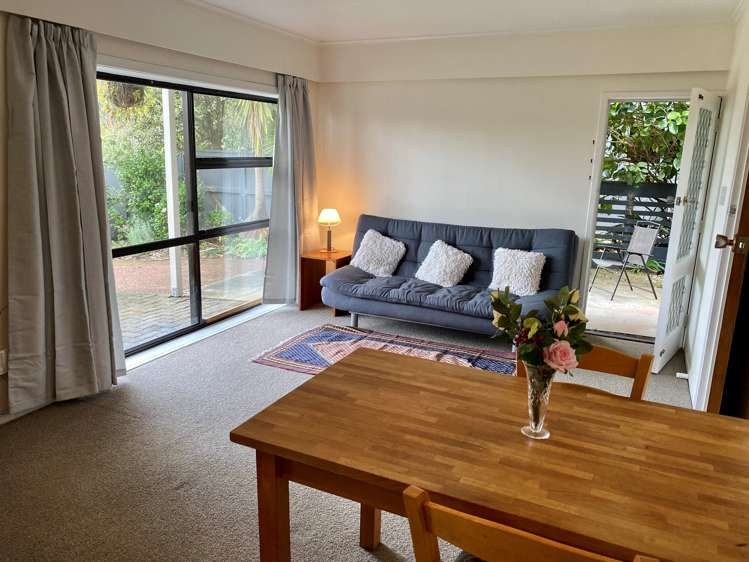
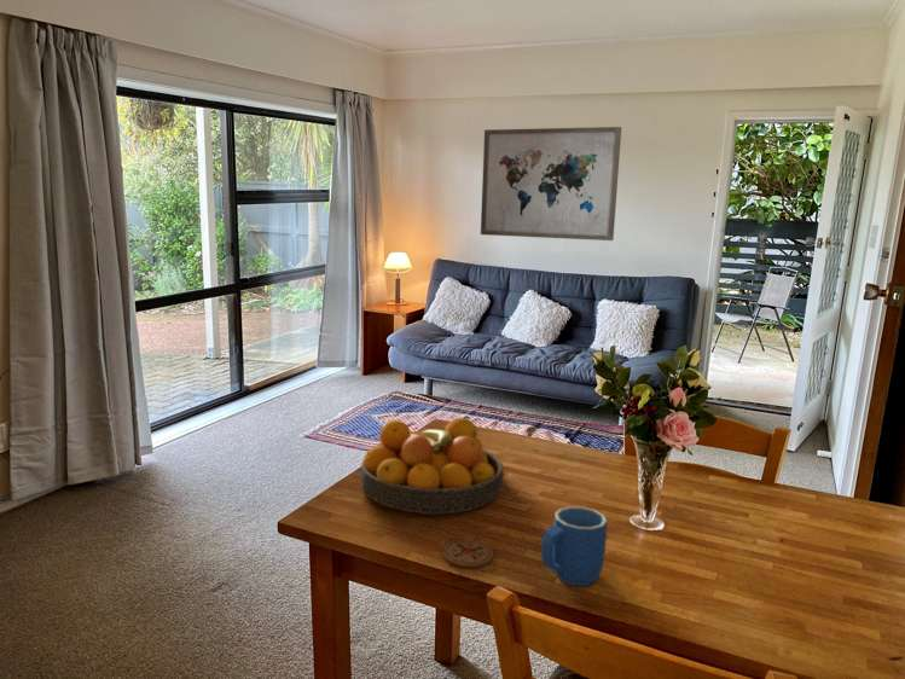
+ fruit bowl (433, 453)
+ wall art (546, 184)
+ mug (574, 547)
+ coaster (468, 552)
